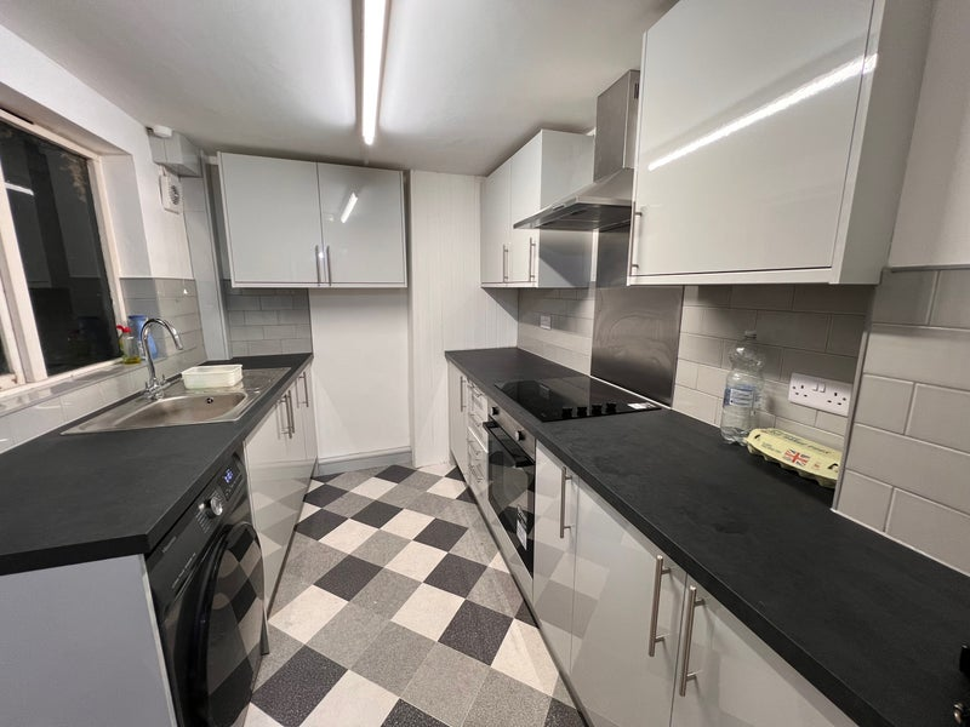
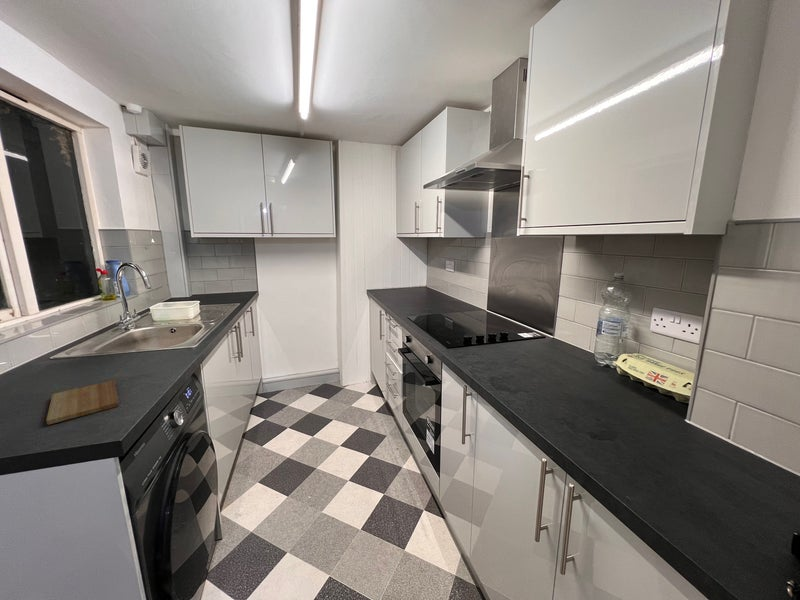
+ cutting board (84, 399)
